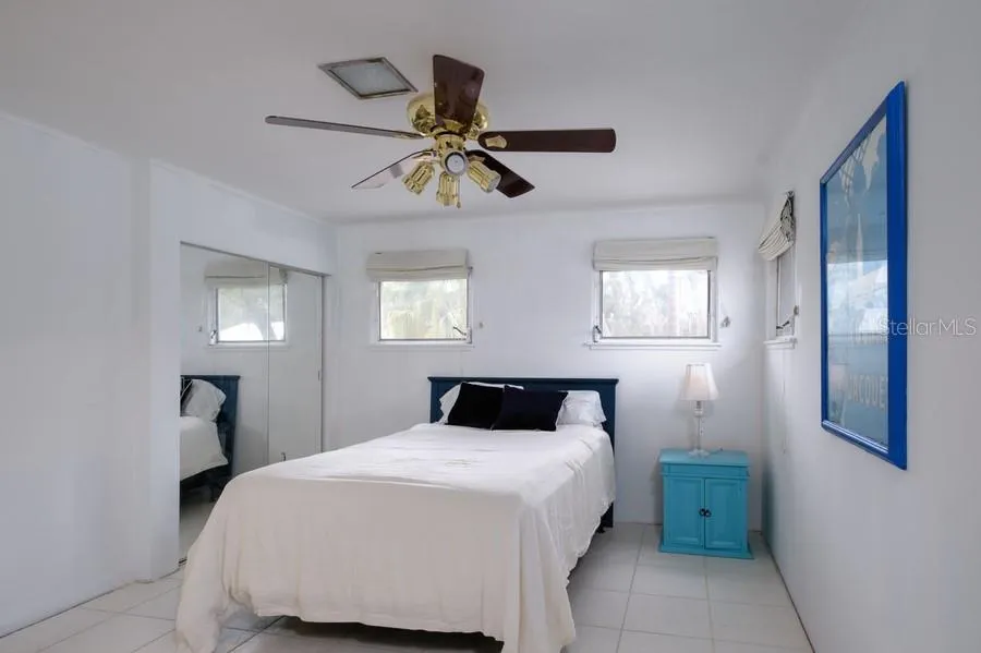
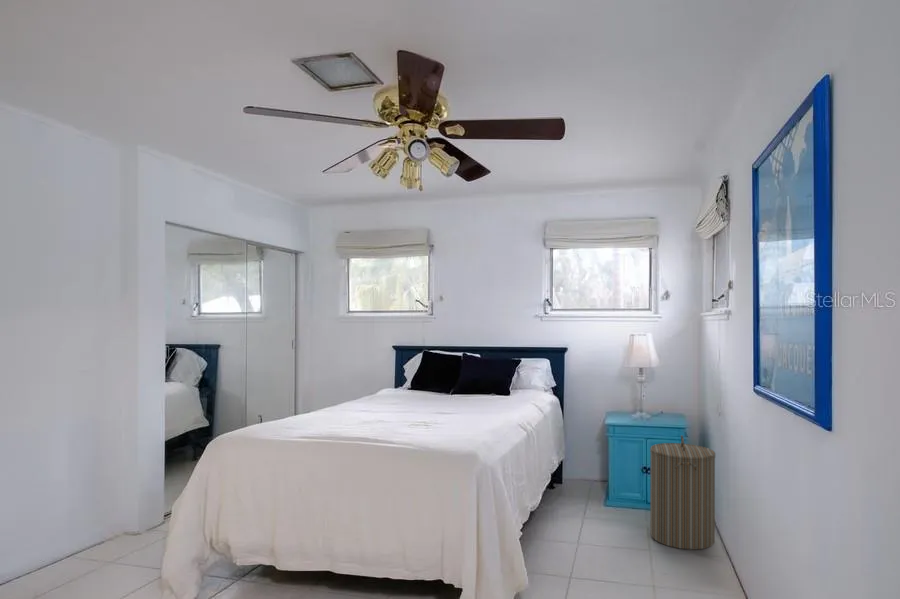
+ laundry hamper (682, 487)
